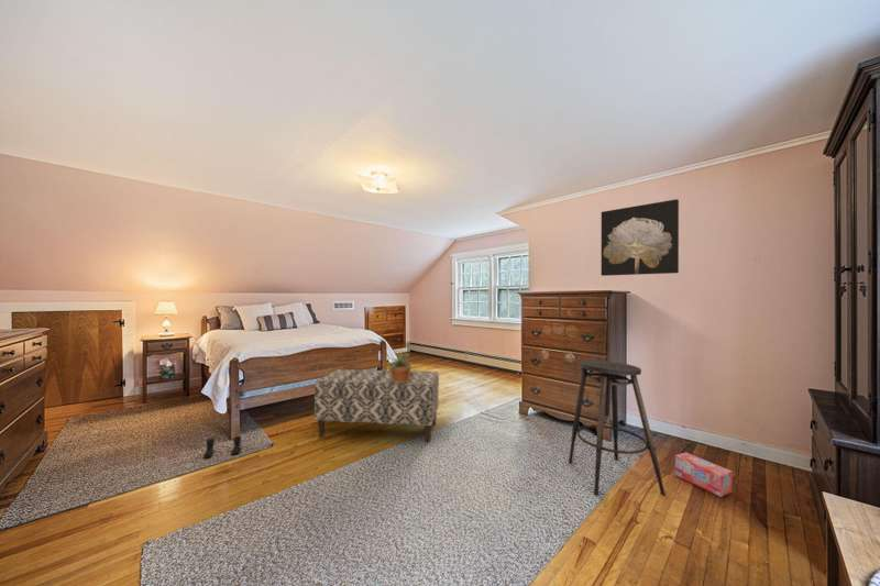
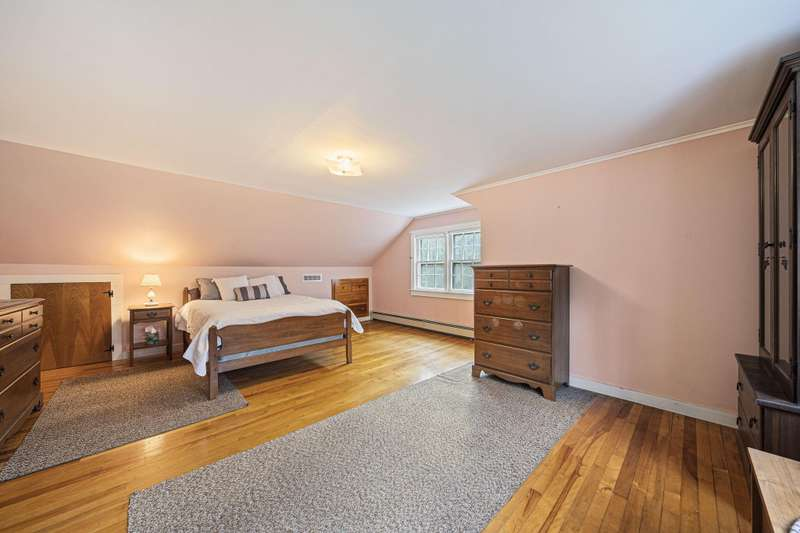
- wall art (637, 240)
- bench (380, 402)
- boots (213, 442)
- potted plant (400, 365)
- stool (613, 420)
- box (702, 473)
